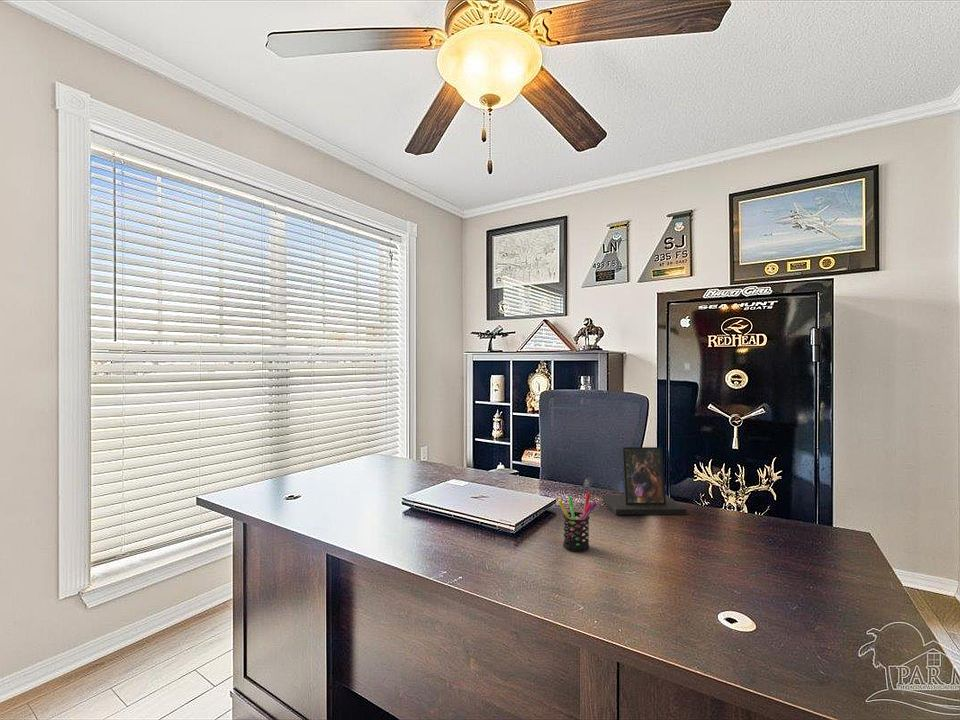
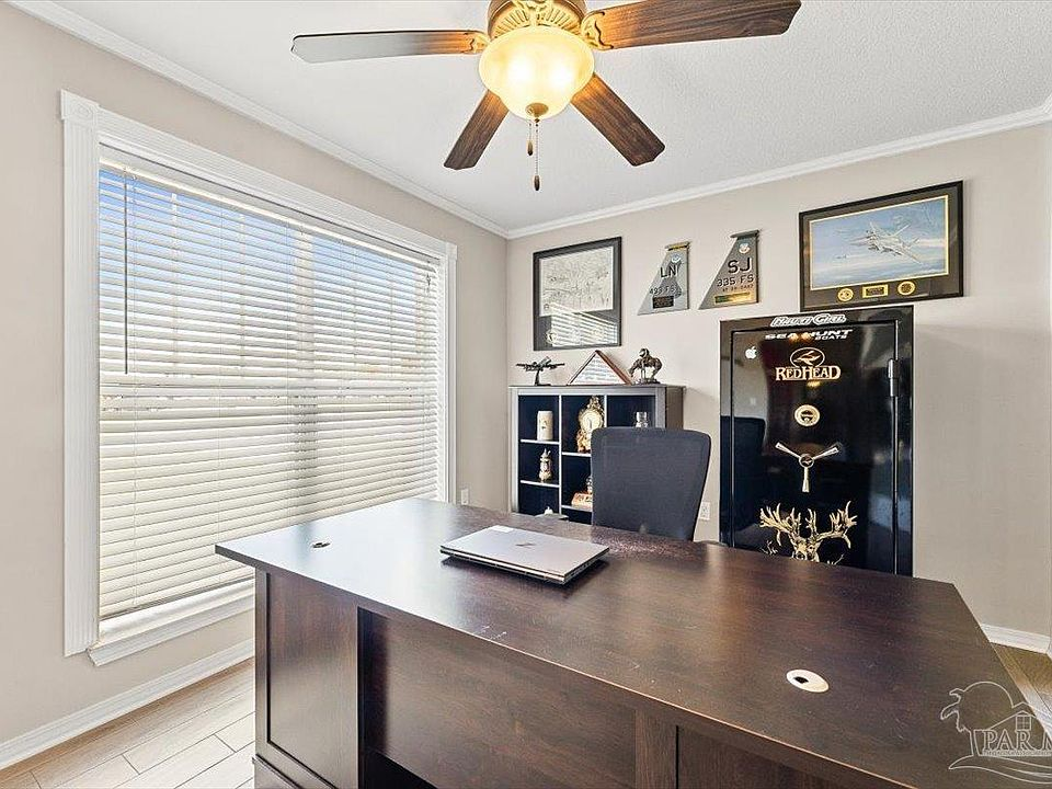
- pen holder (575, 519)
- photo frame (642, 477)
